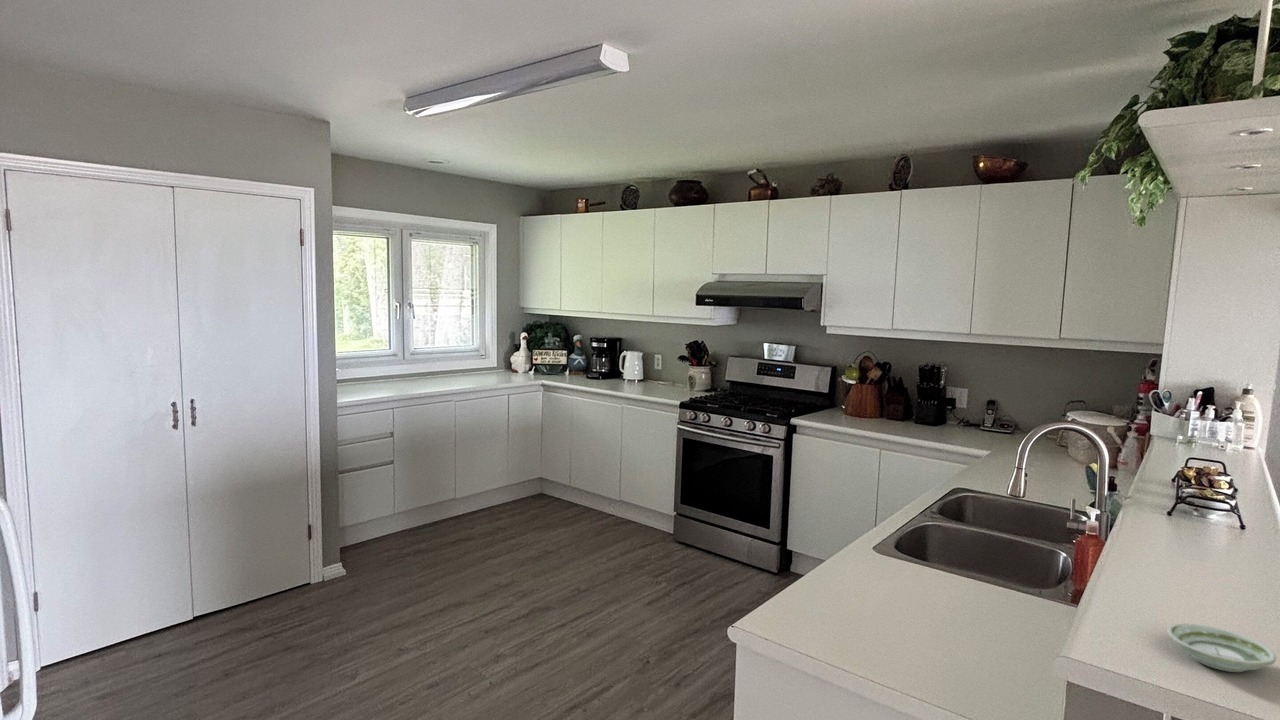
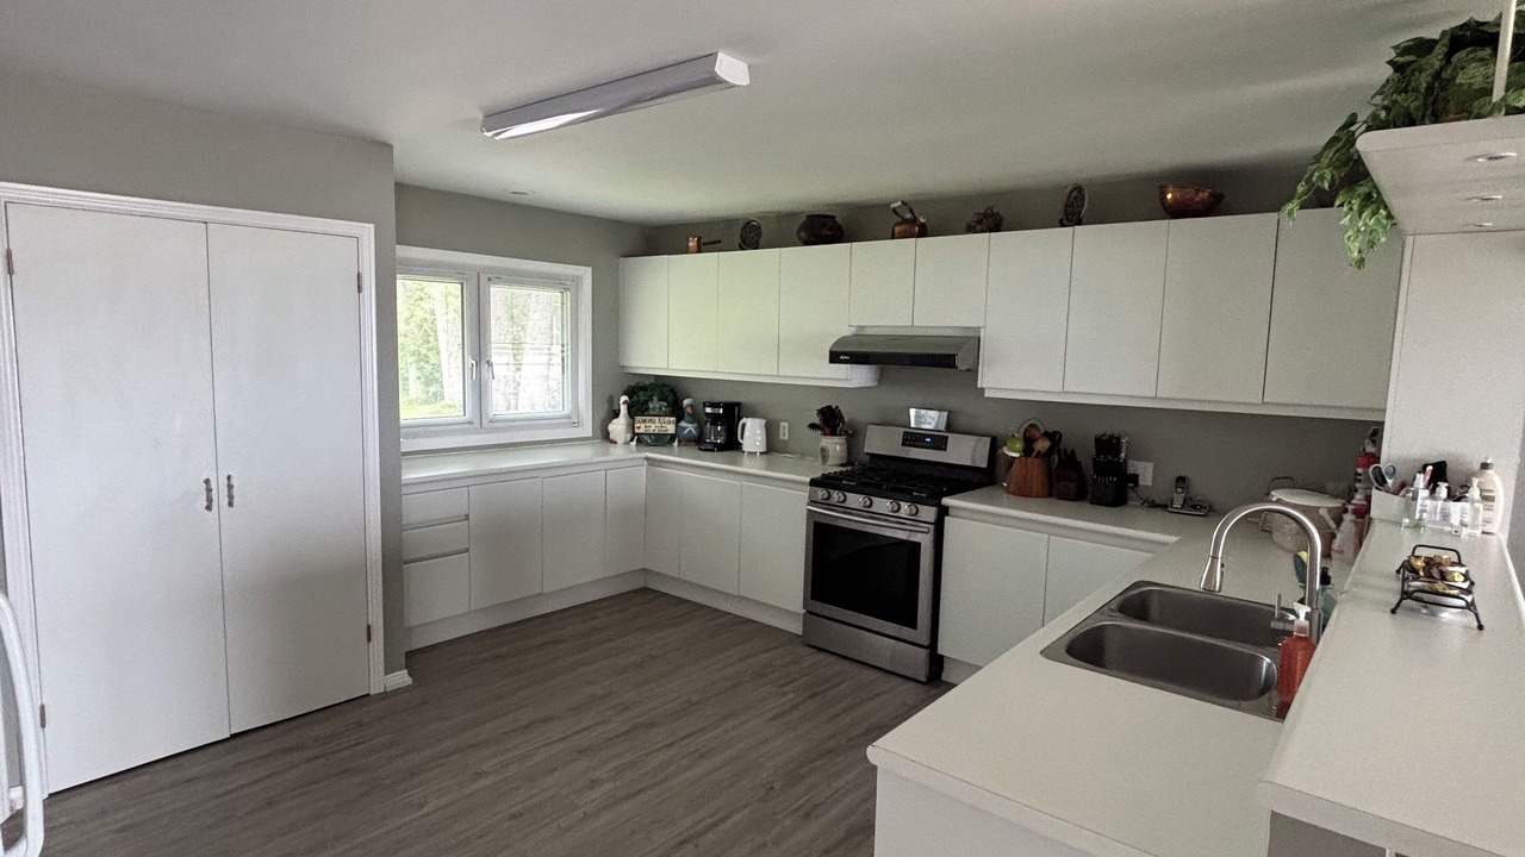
- saucer (1218, 651)
